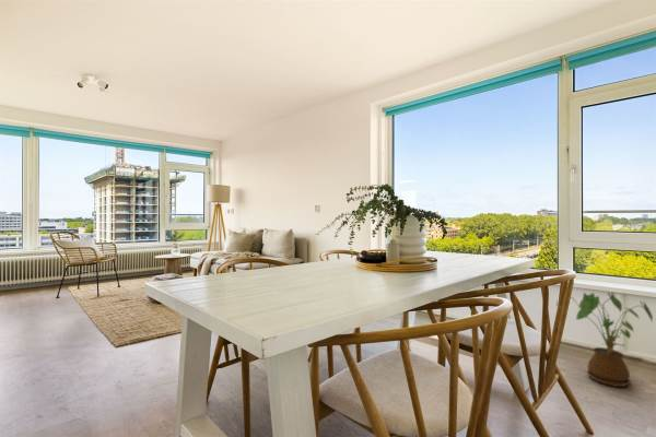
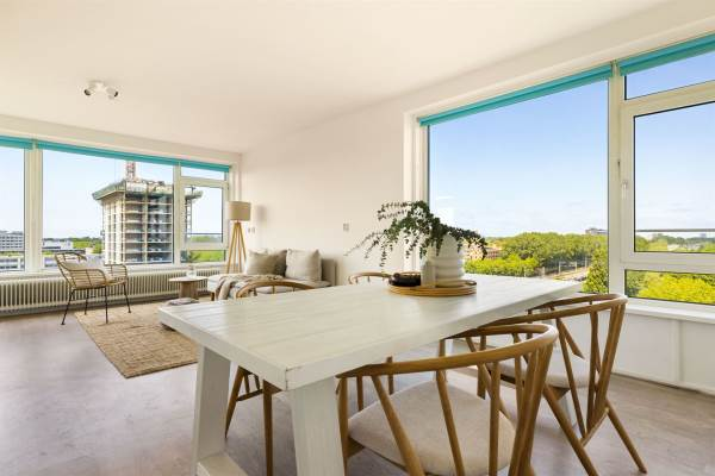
- house plant (601, 333)
